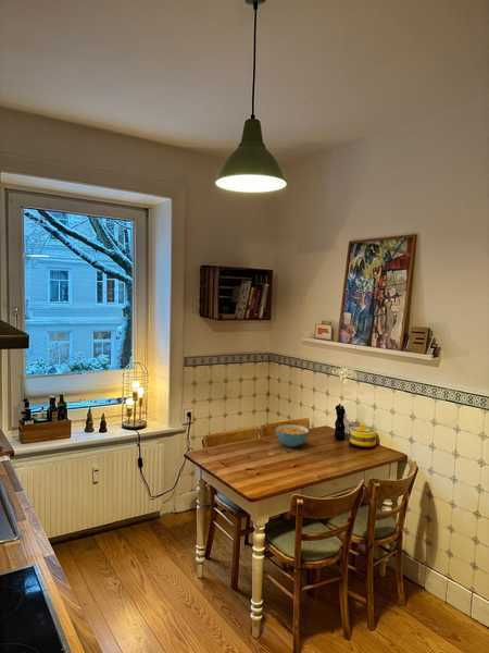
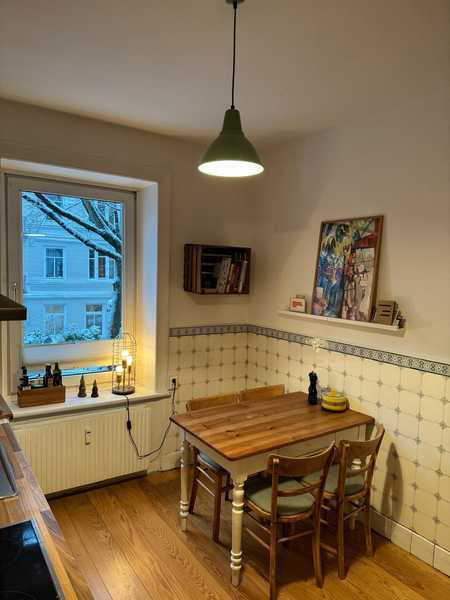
- cereal bowl (291, 436)
